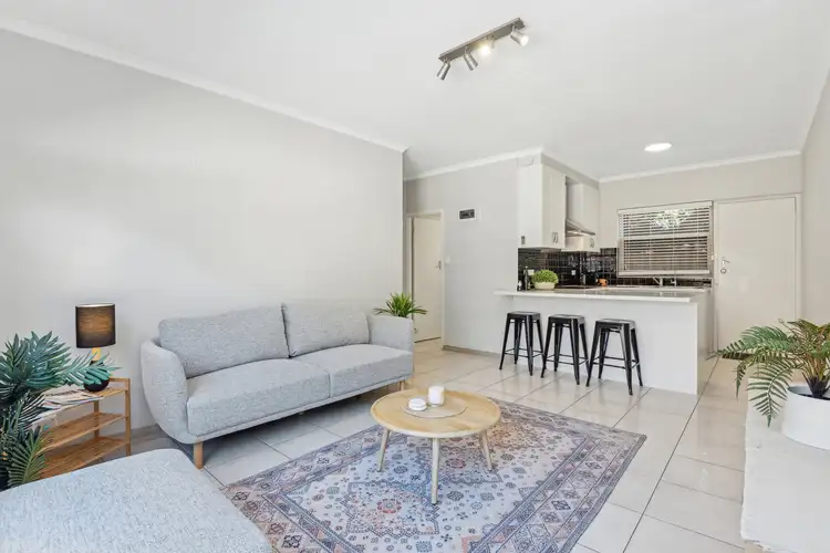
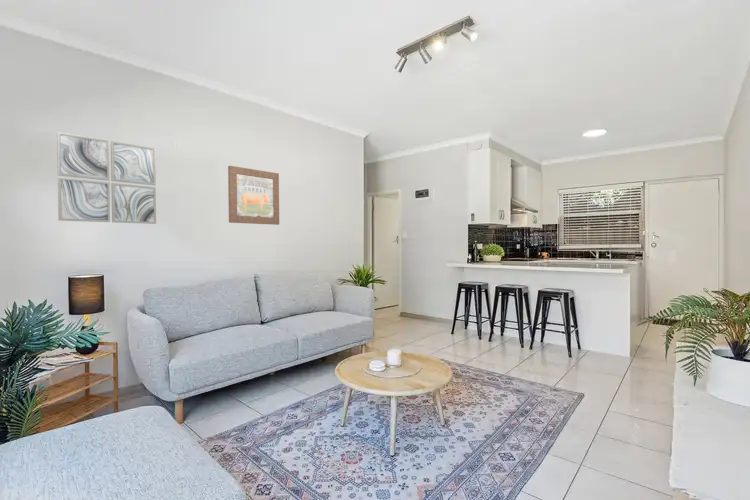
+ wall art (111, 180)
+ wall art (255, 196)
